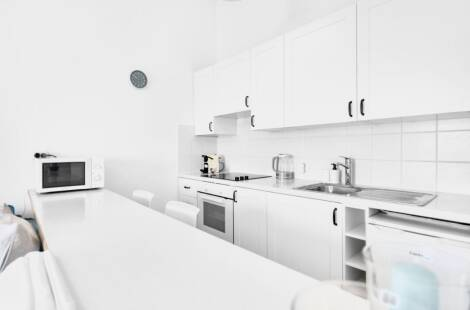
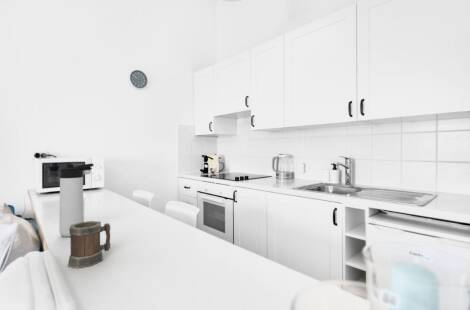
+ thermos bottle (77, 198)
+ mug (90, 241)
